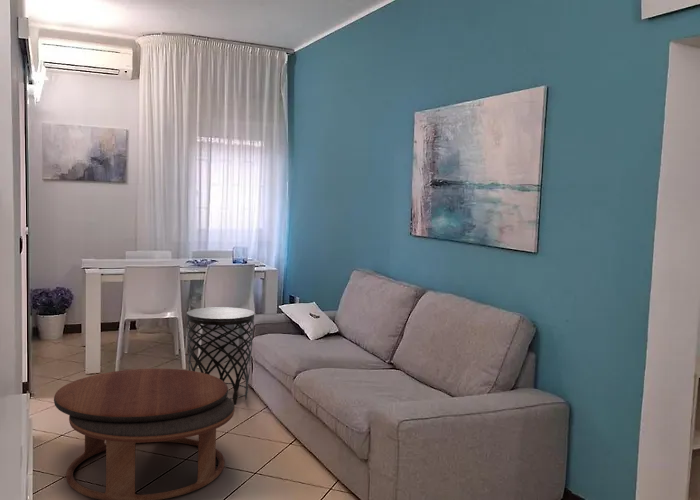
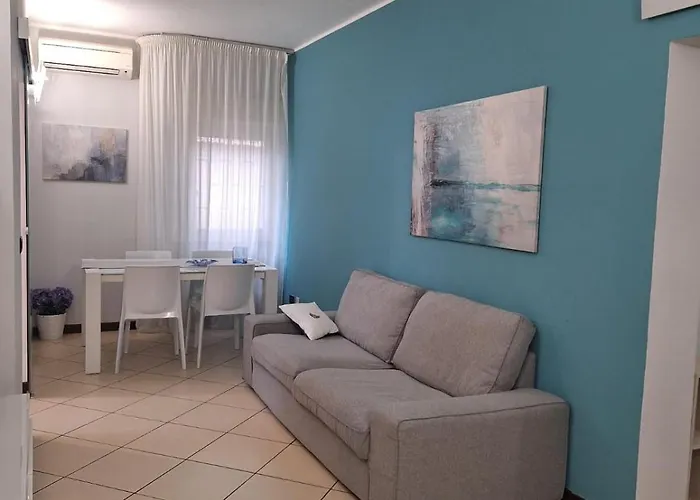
- side table (218, 353)
- coffee table (147, 430)
